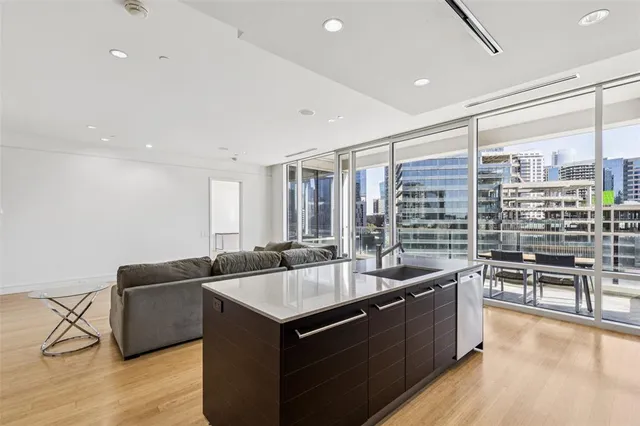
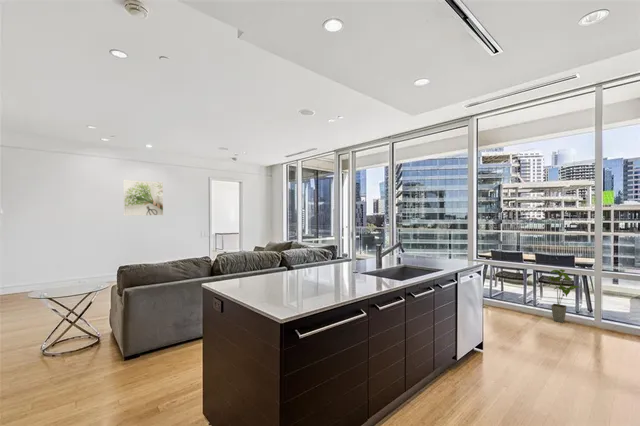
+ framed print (143, 198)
+ house plant (563, 295)
